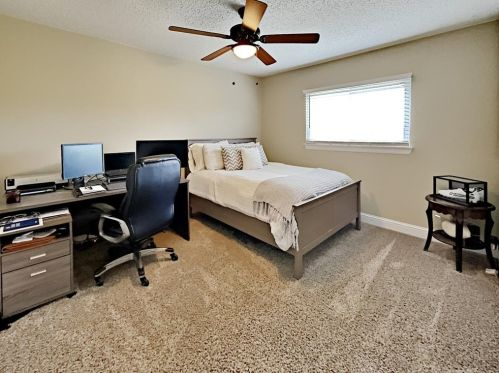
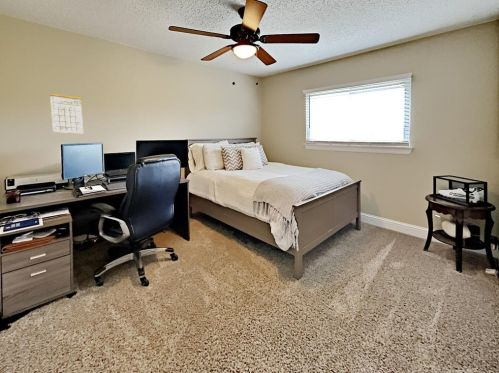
+ calendar (66, 109)
